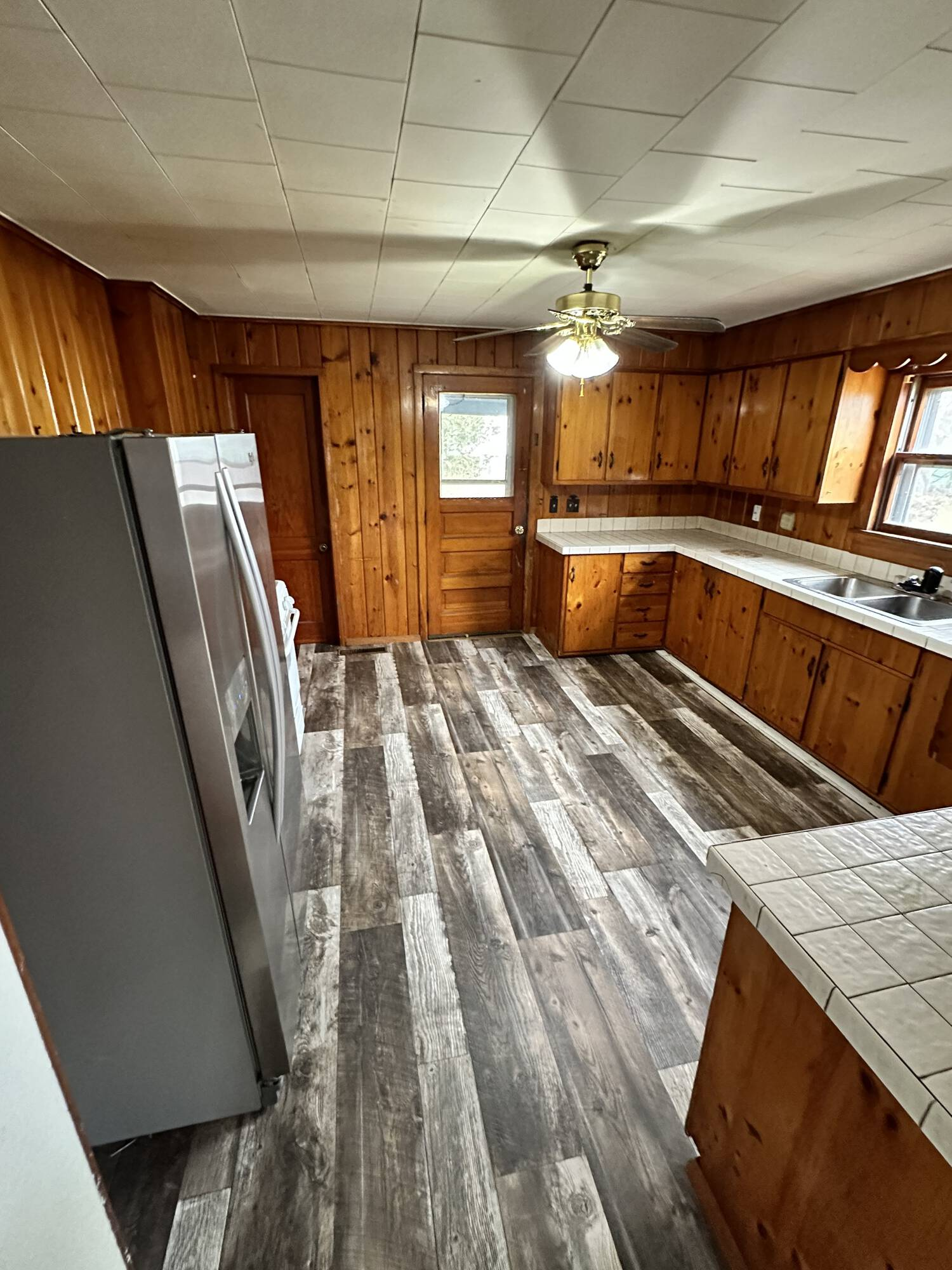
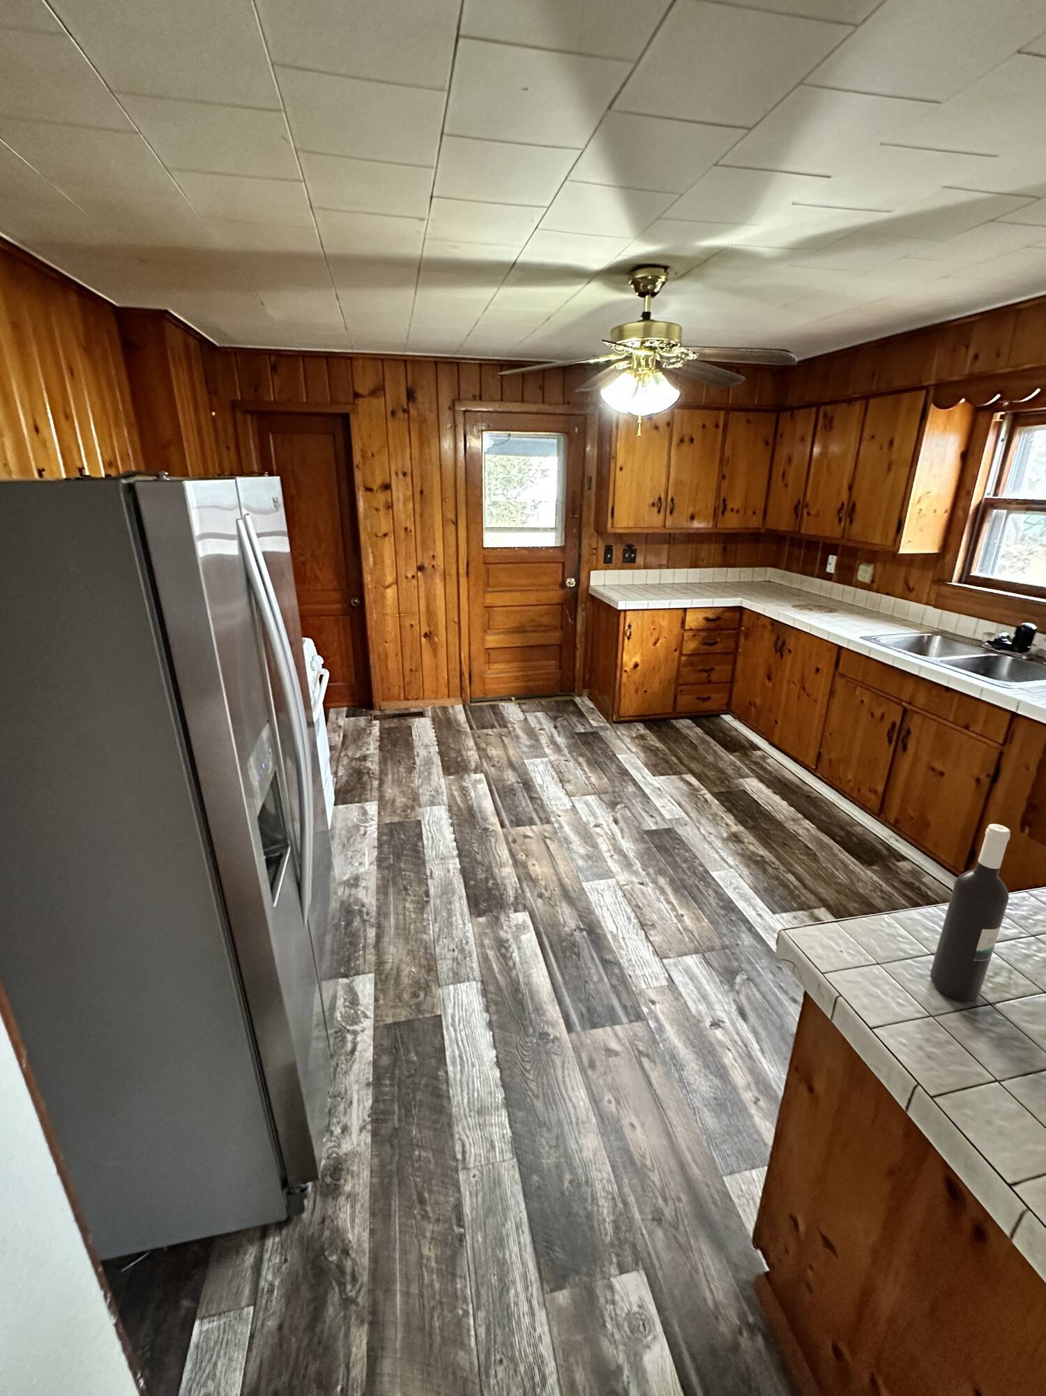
+ wine bottle (975, 911)
